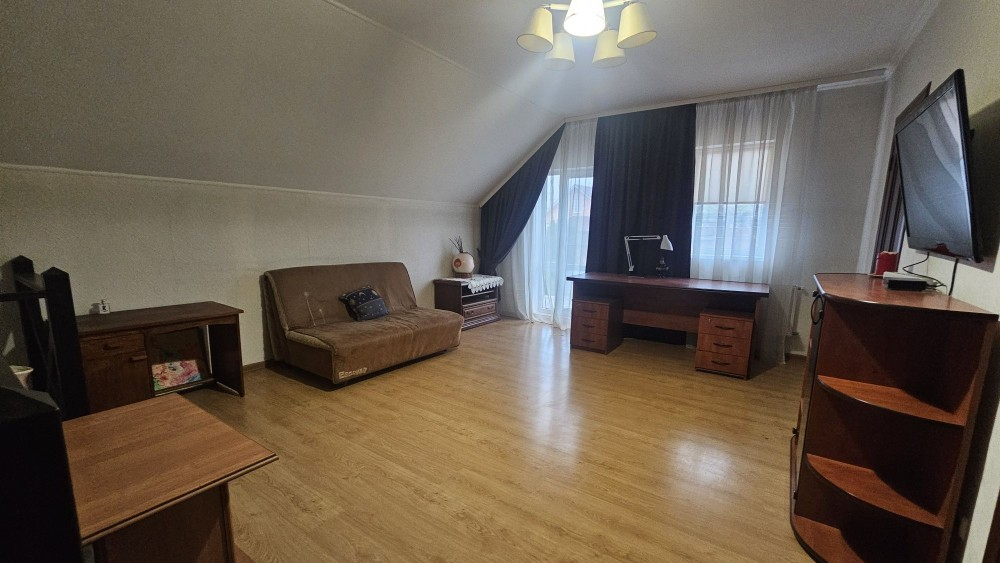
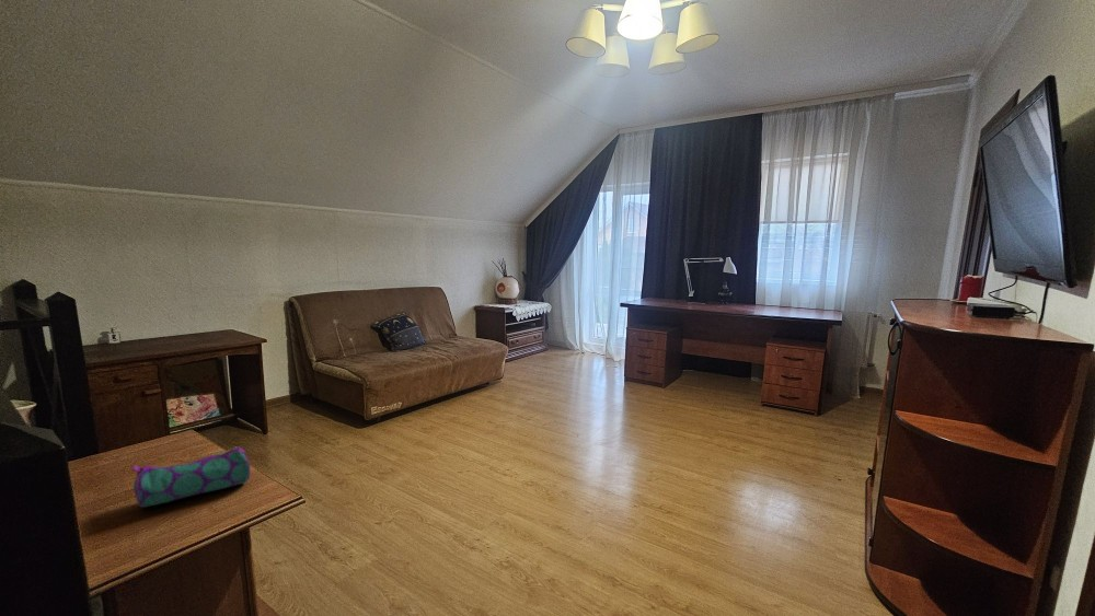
+ pencil case (194, 474)
